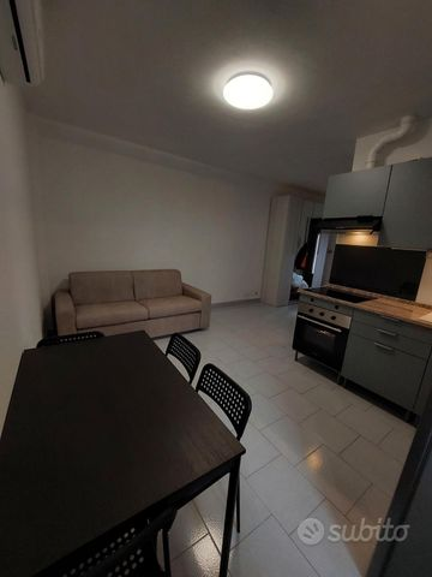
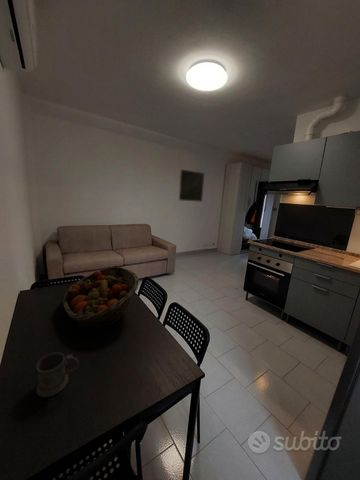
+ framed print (191, 186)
+ fruit basket (102, 294)
+ mug (58, 370)
